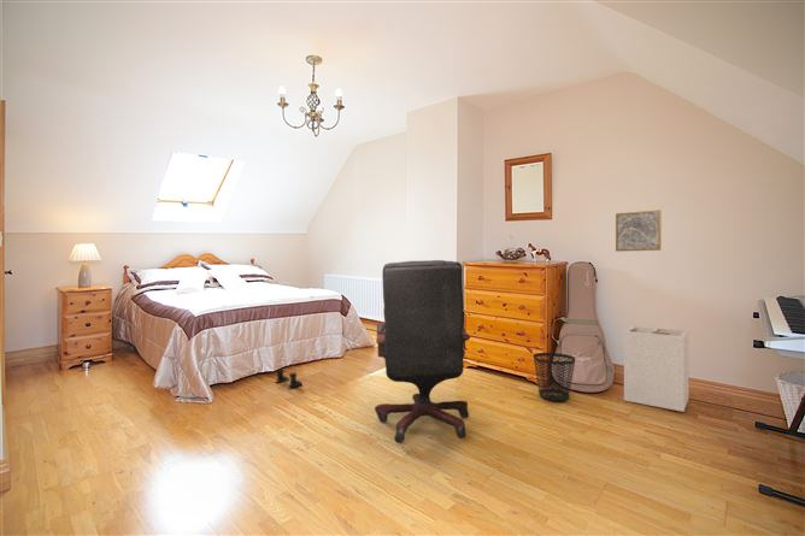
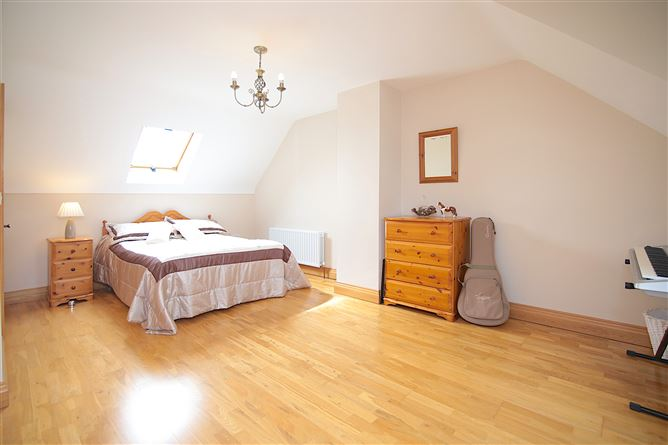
- office chair (419, 342)
- wall art (637, 231)
- boots (287, 377)
- laundry hamper (656, 365)
- wastebasket (553, 376)
